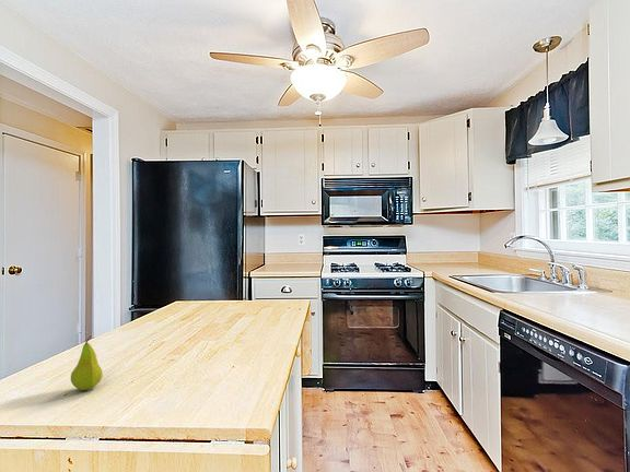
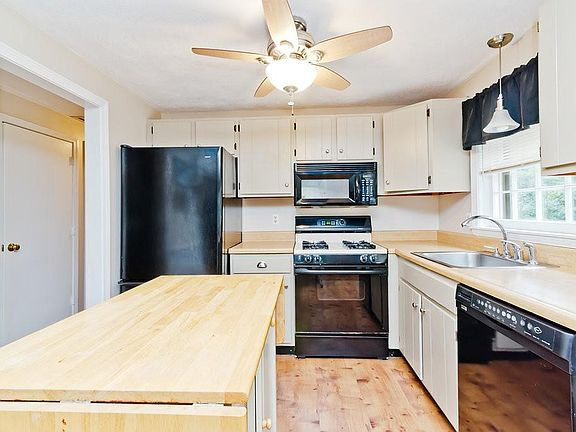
- fruit (86, 362)
